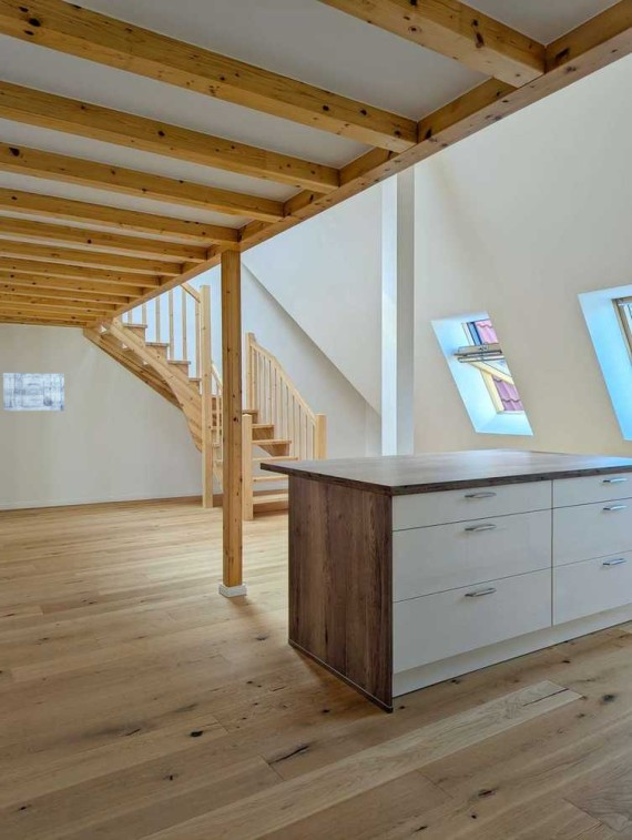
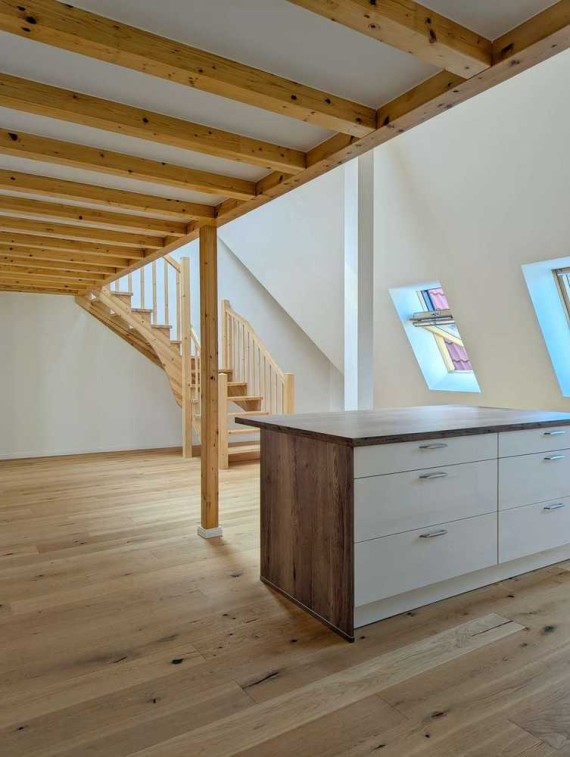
- wall art (34, 392)
